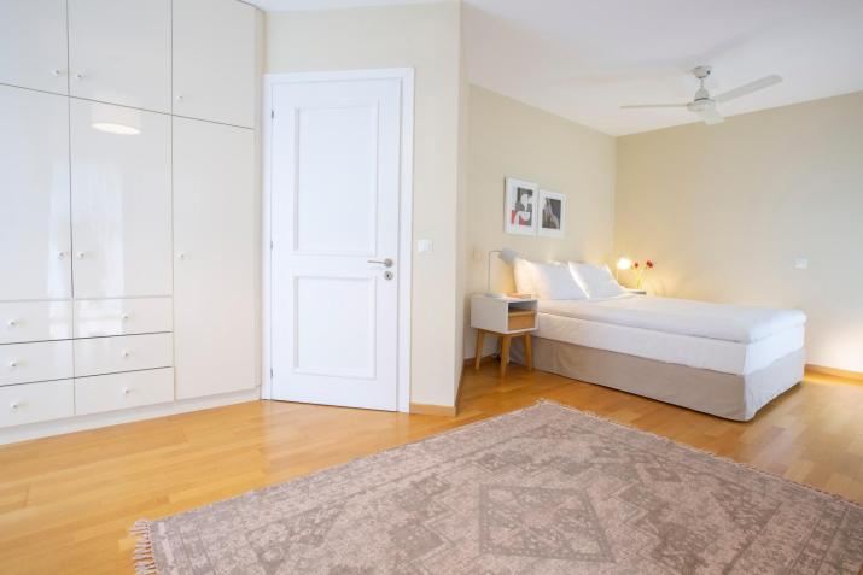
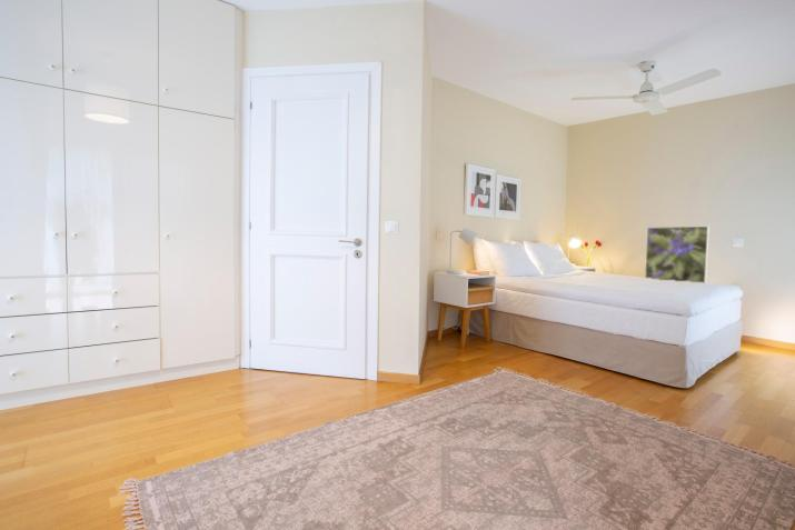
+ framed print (675, 257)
